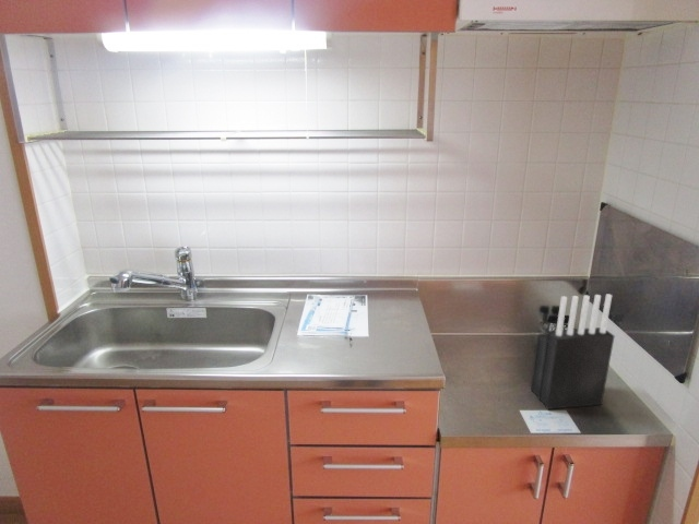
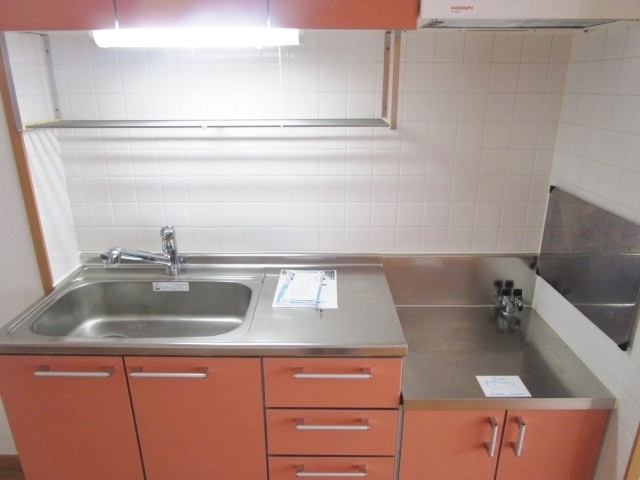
- knife block (570, 345)
